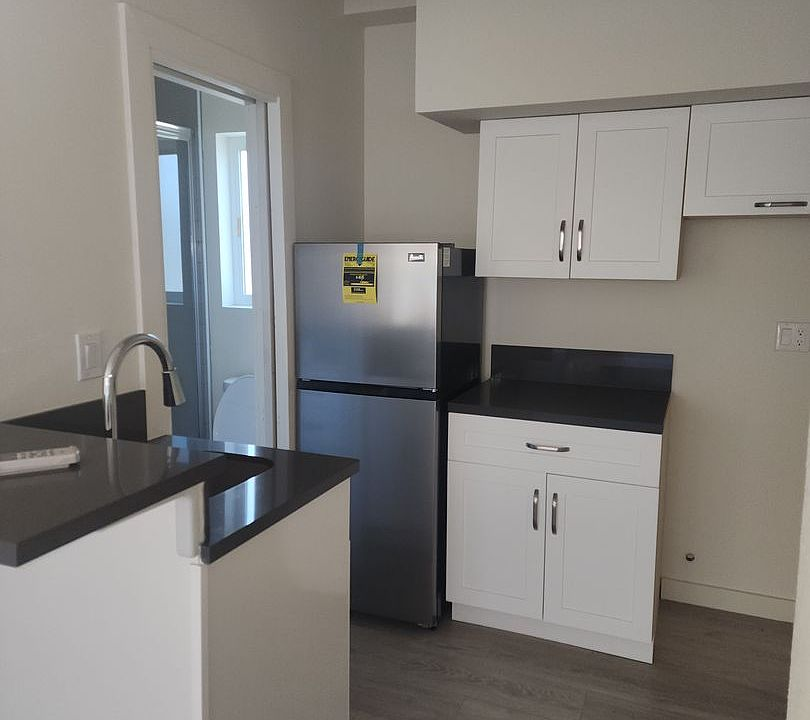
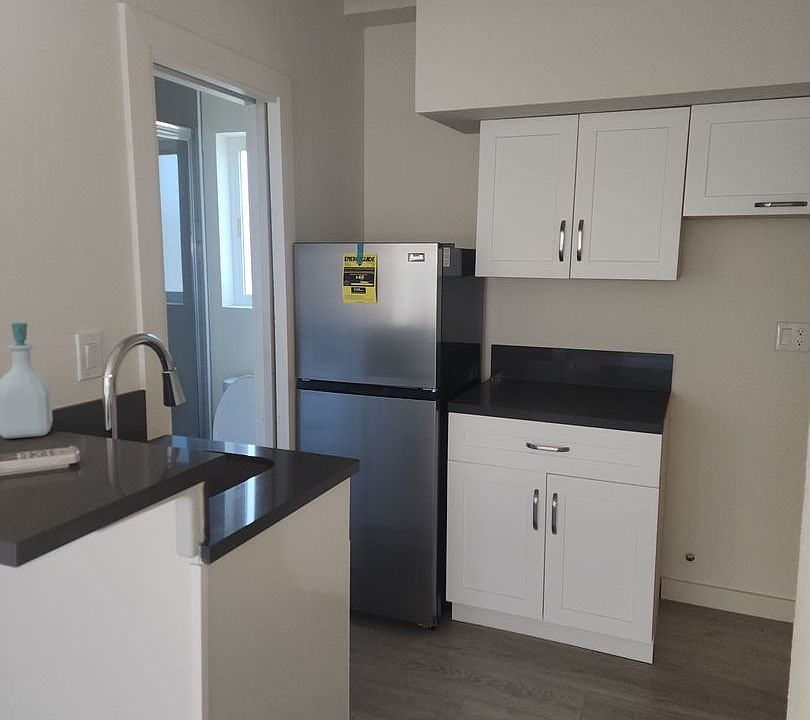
+ soap bottle (22, 378)
